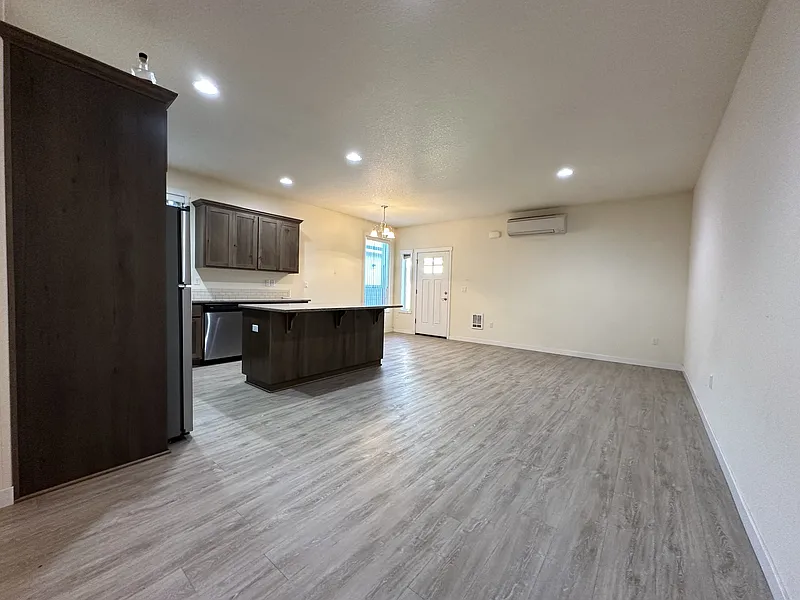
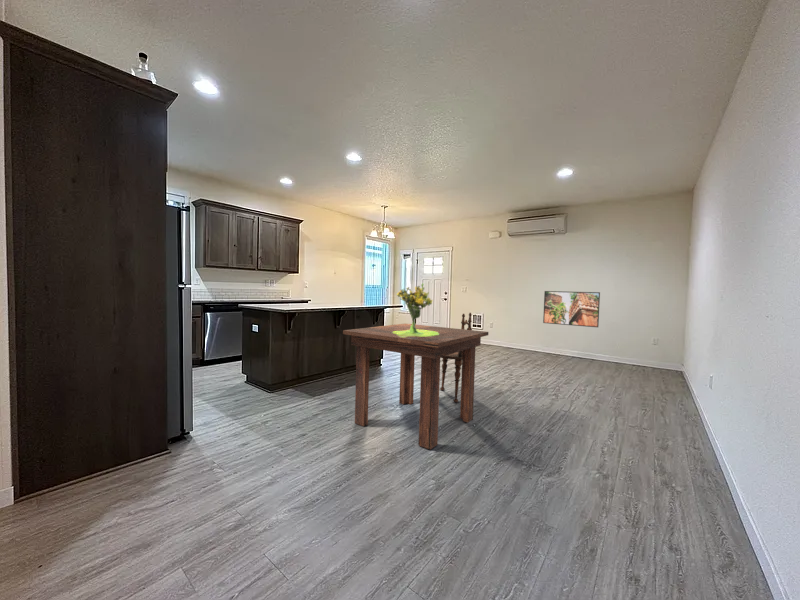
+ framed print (570, 308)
+ bouquet (414, 307)
+ dining table (413, 376)
+ dining chair (451, 354)
